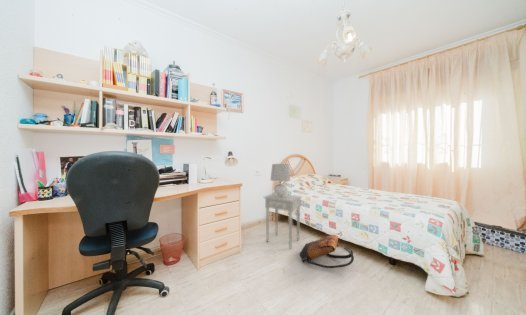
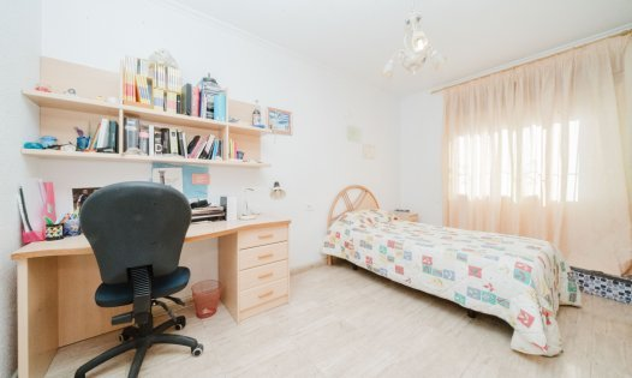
- backpack (326, 250)
- table lamp (280, 180)
- nightstand (277, 219)
